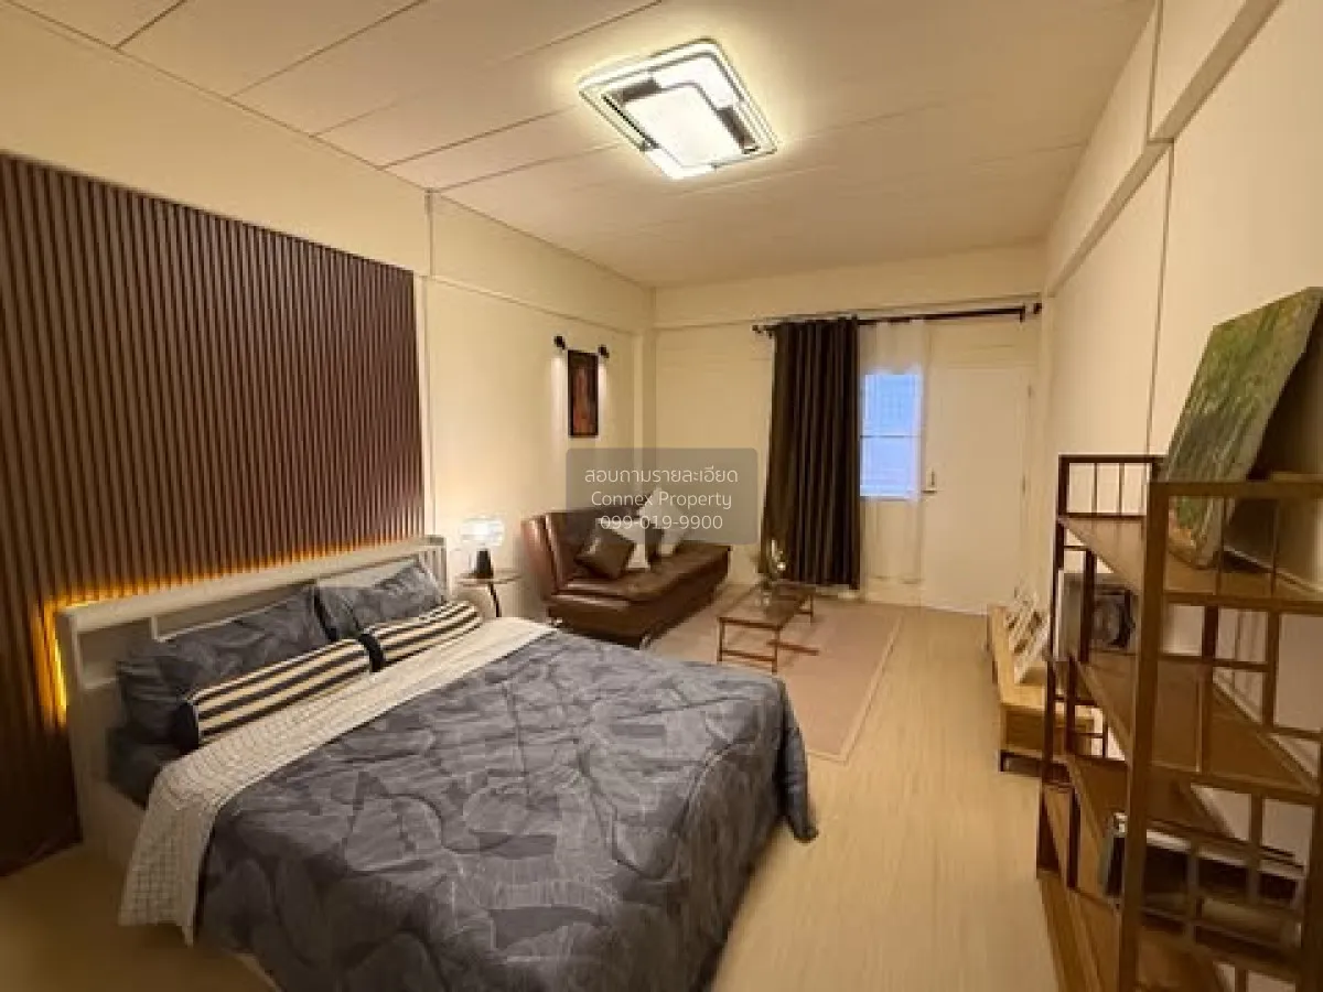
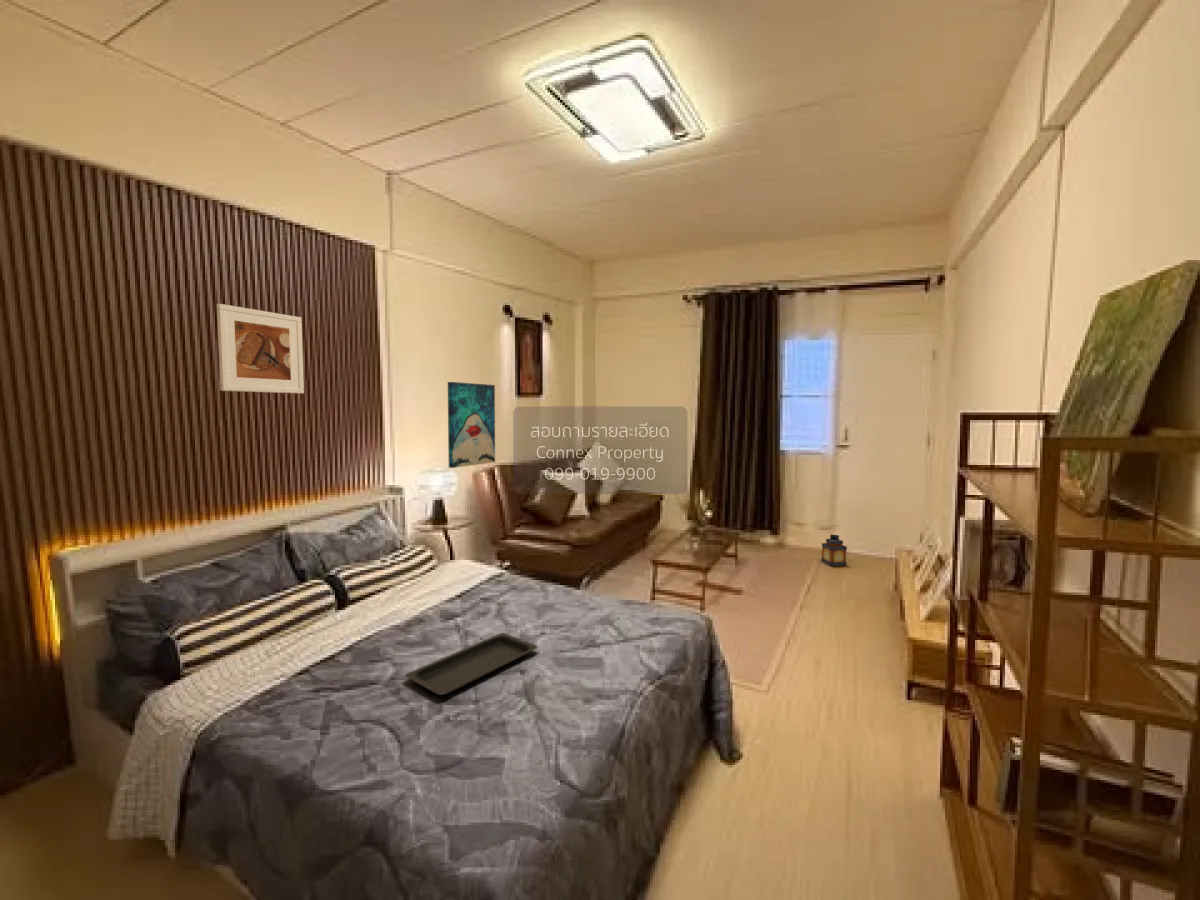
+ wall art (472, 424)
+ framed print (263, 351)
+ serving tray (475, 663)
+ lantern (834, 548)
